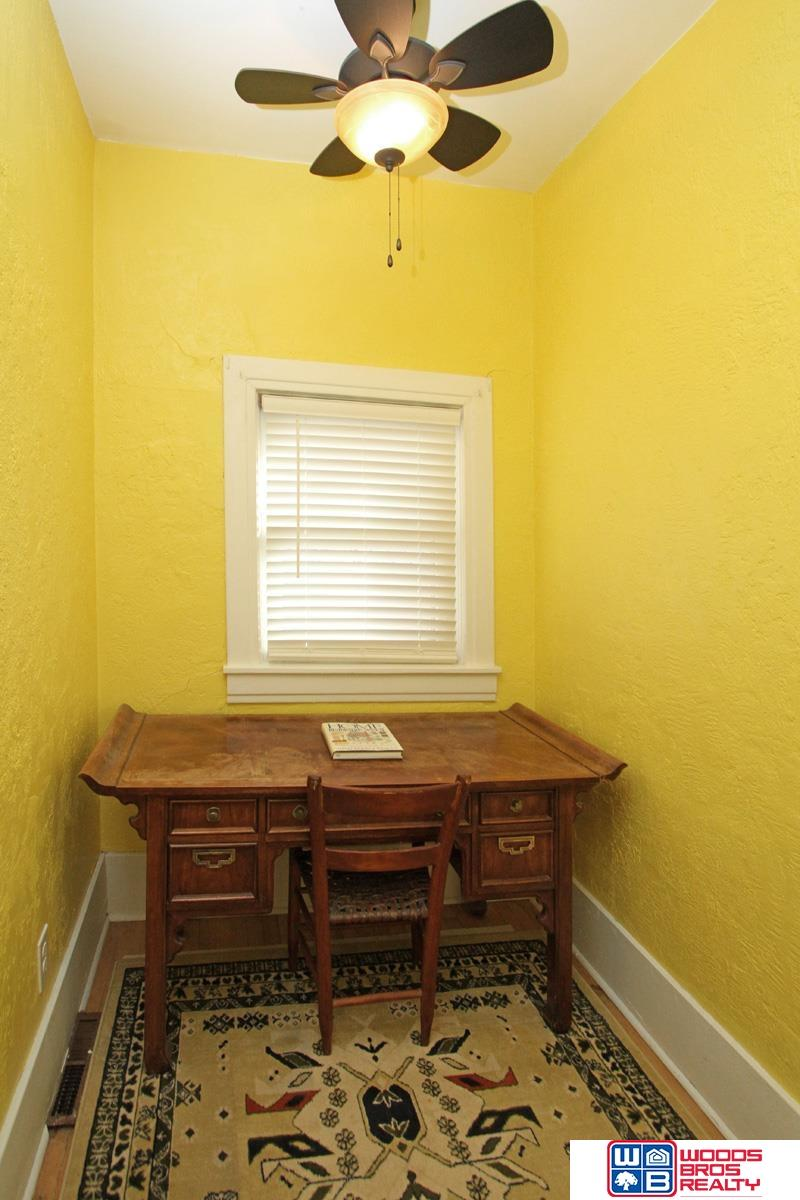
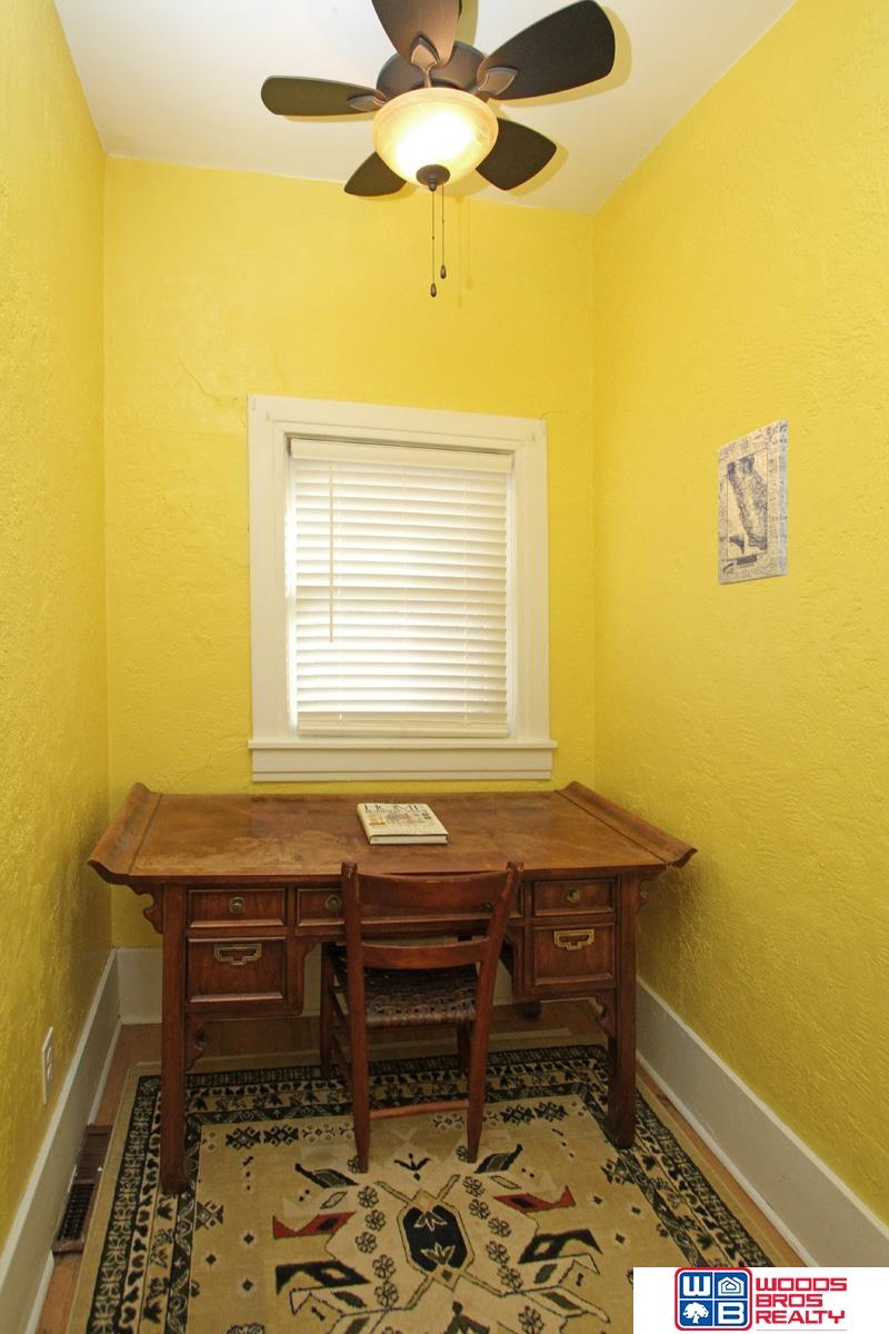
+ wall art (750, 507)
